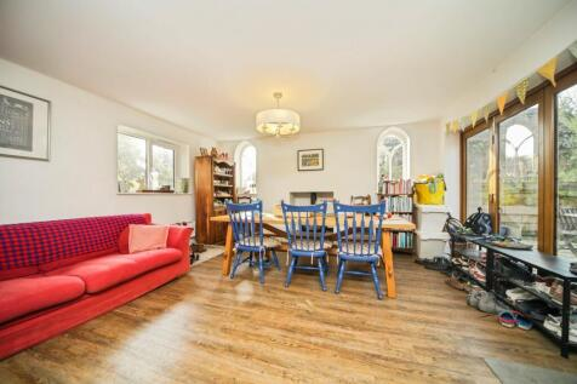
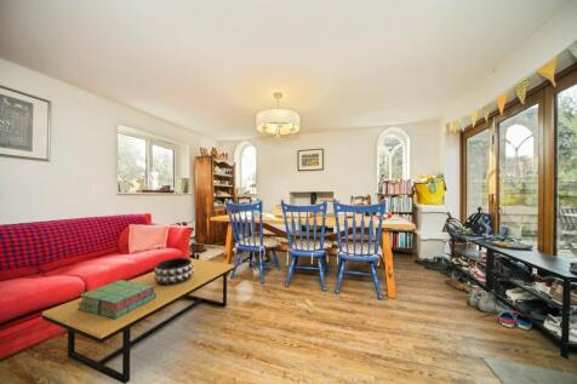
+ stack of books (118, 296)
+ decorative bowl (173, 270)
+ coffee table (161, 304)
